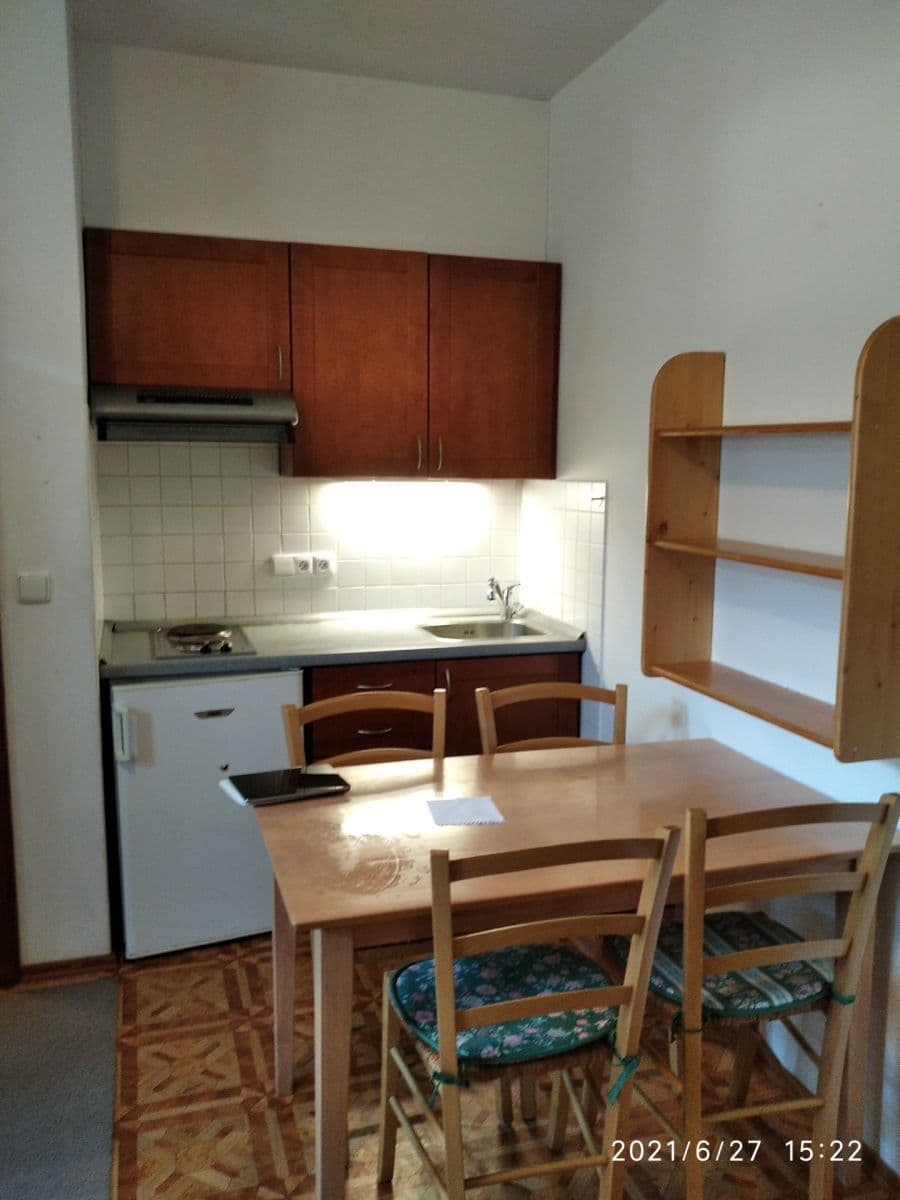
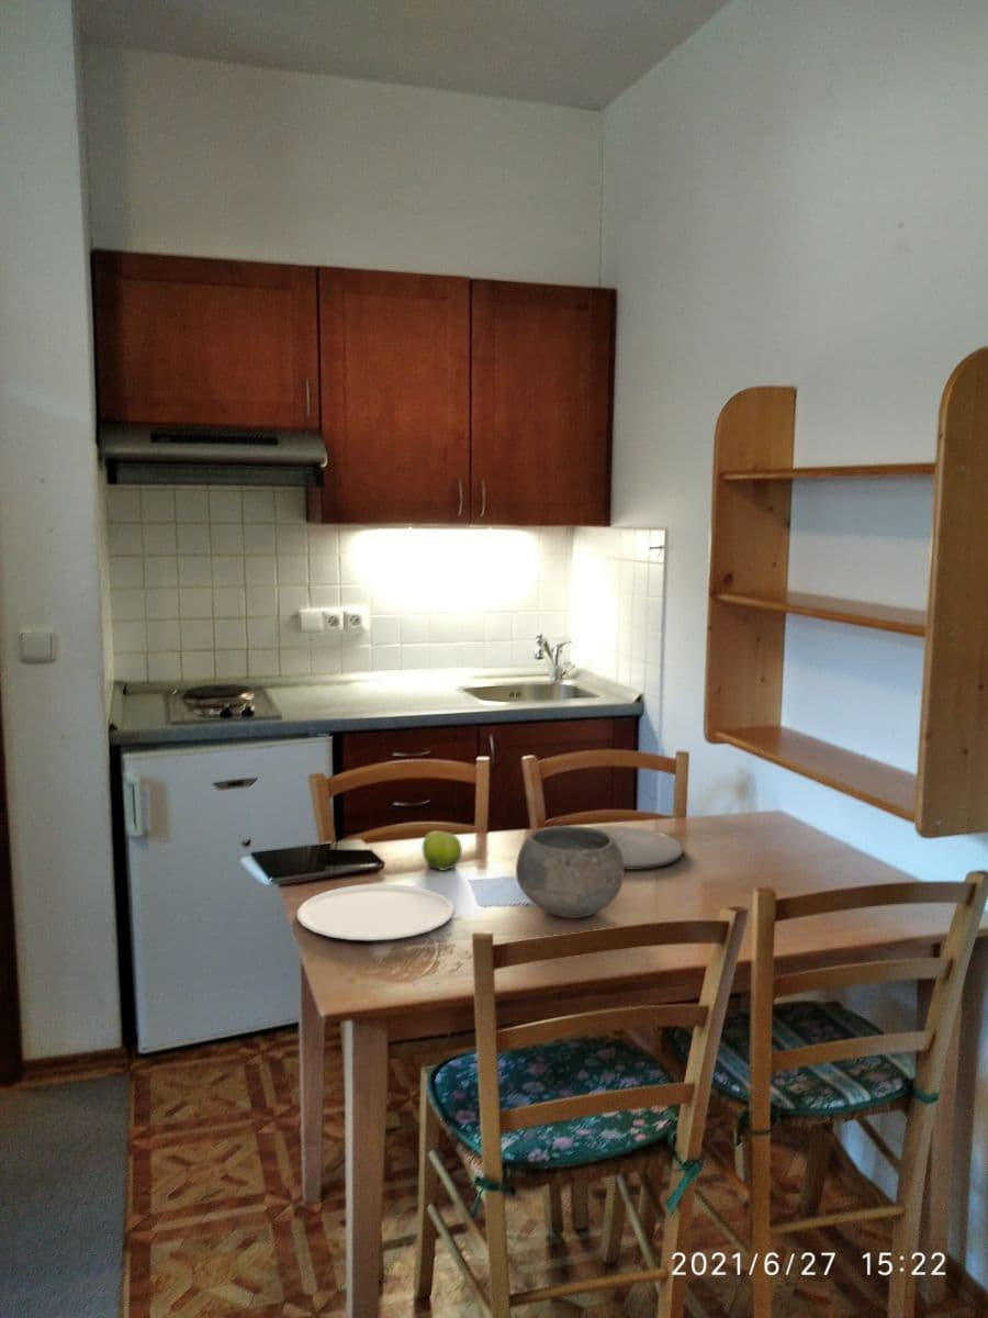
+ plate (619, 846)
+ fruit (441, 848)
+ bowl (570, 873)
+ plate (375, 912)
